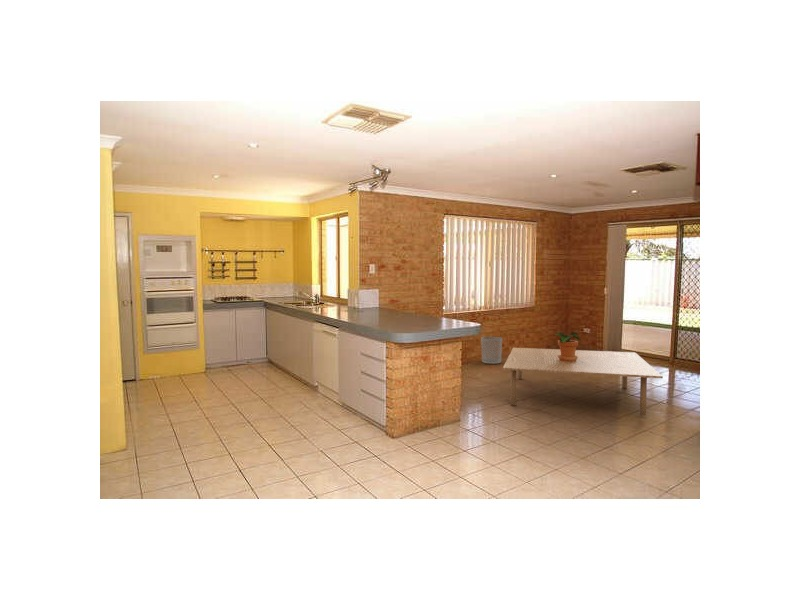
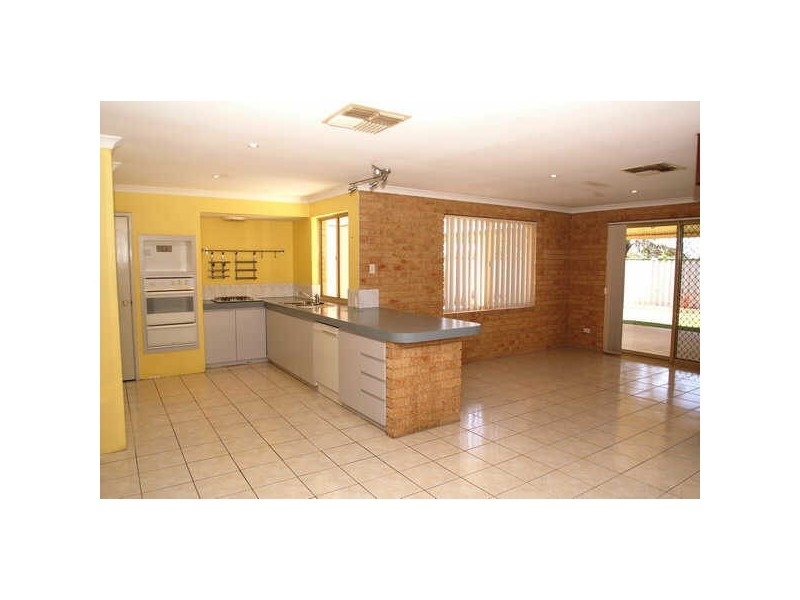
- potted plant (565, 346)
- coffee table (574, 373)
- waste bin (491, 350)
